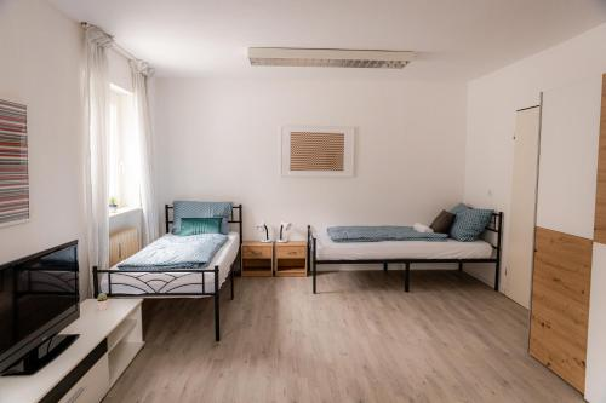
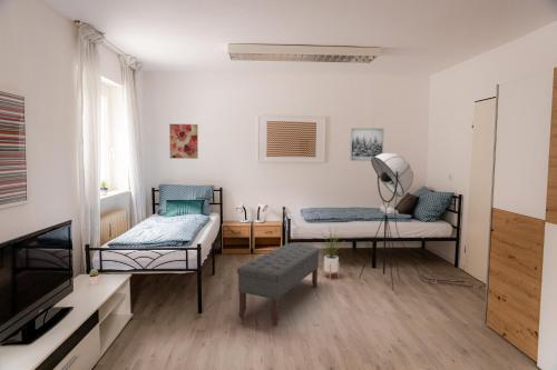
+ bench (282, 277)
+ wall art (367, 144)
+ floor lamp (395, 221)
+ wall art (184, 141)
+ house plant (331, 250)
